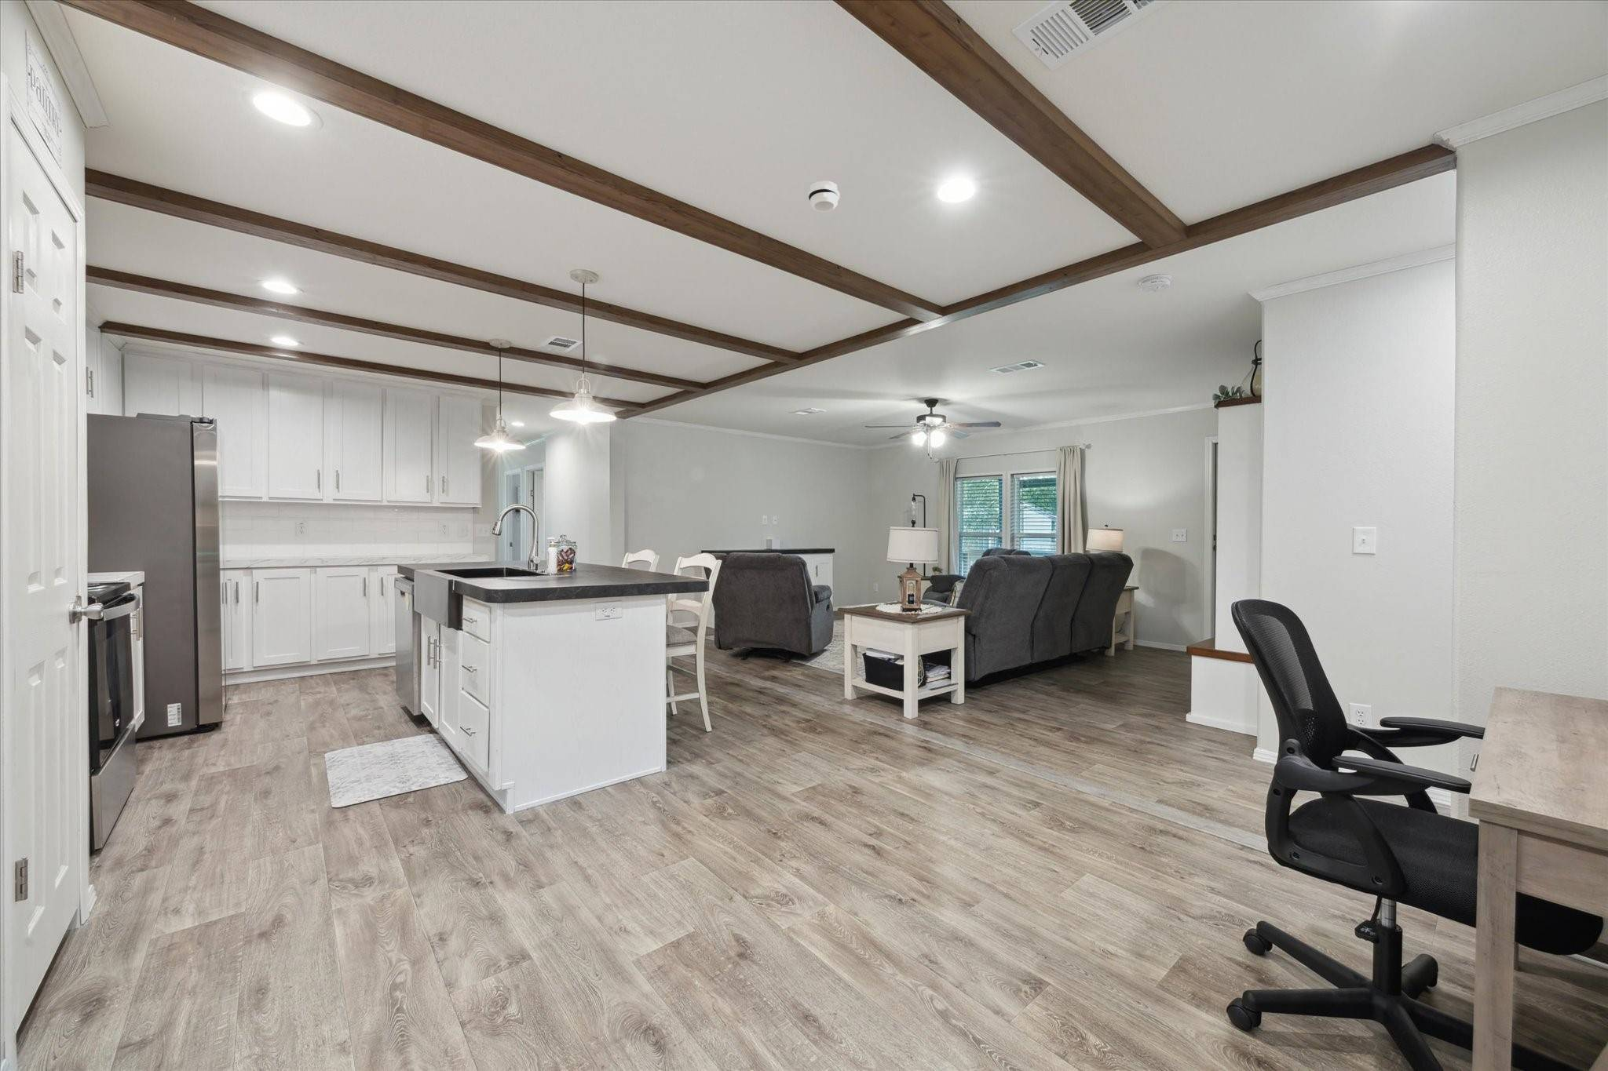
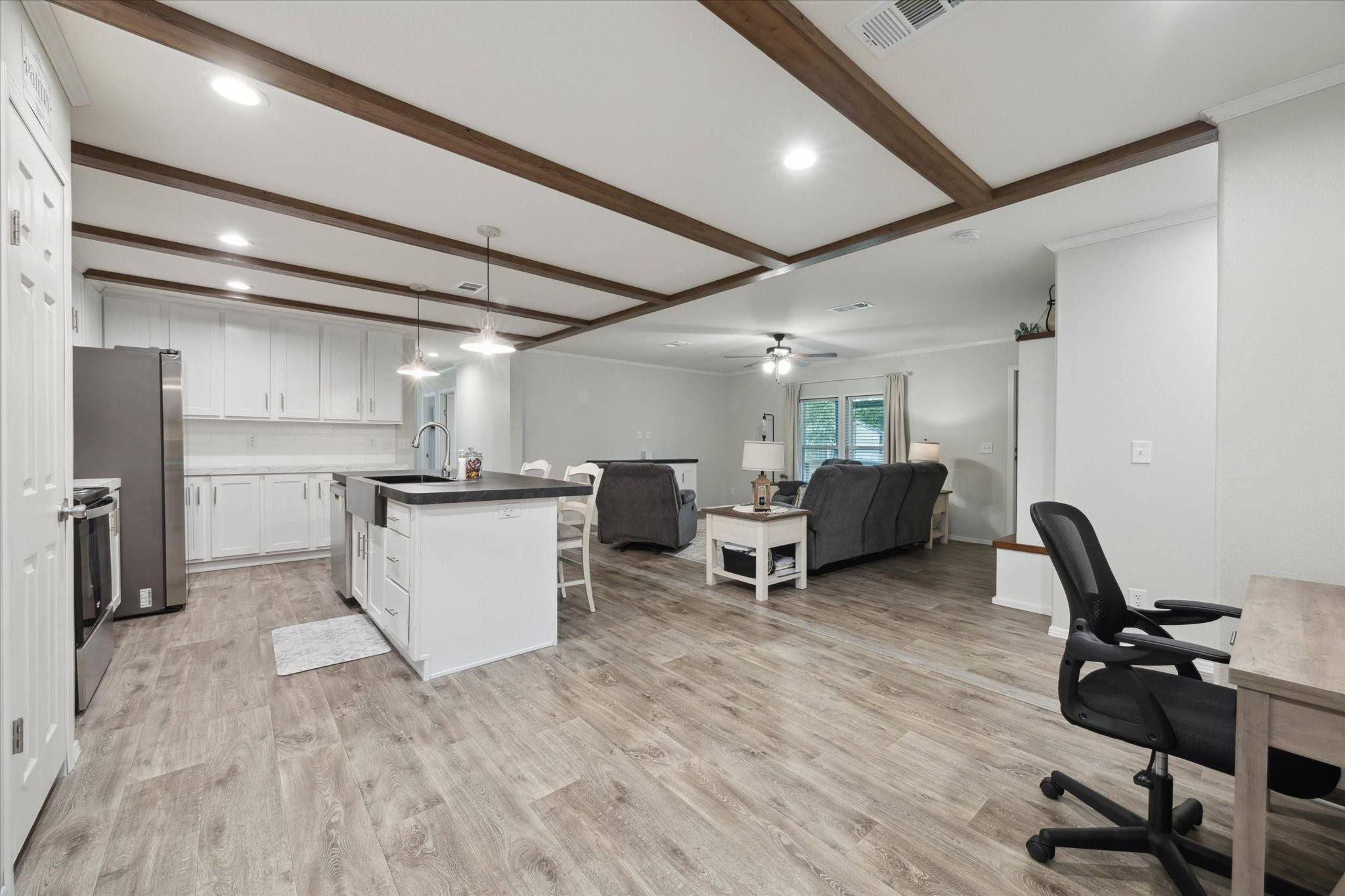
- smoke detector (824, 197)
